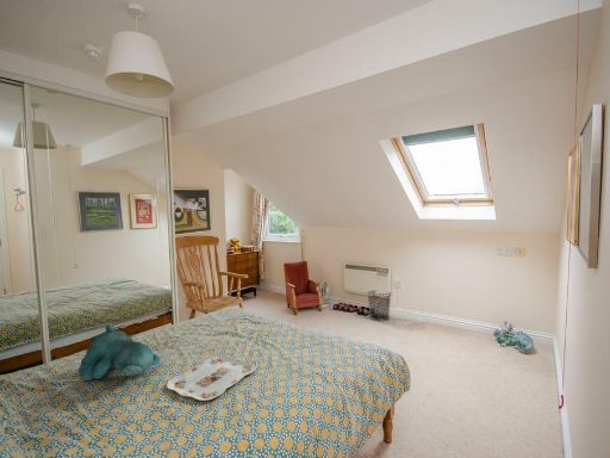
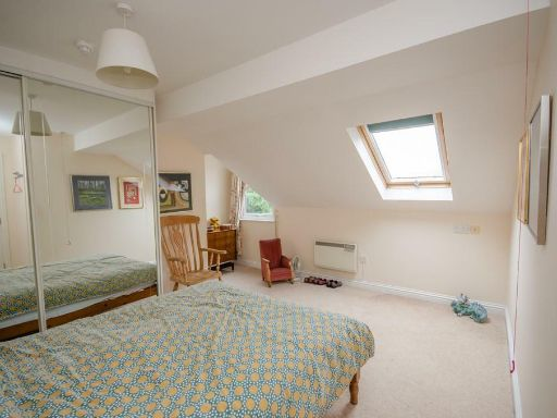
- serving tray (213, 376)
- teddy bear (119, 351)
- waste bin (379, 305)
